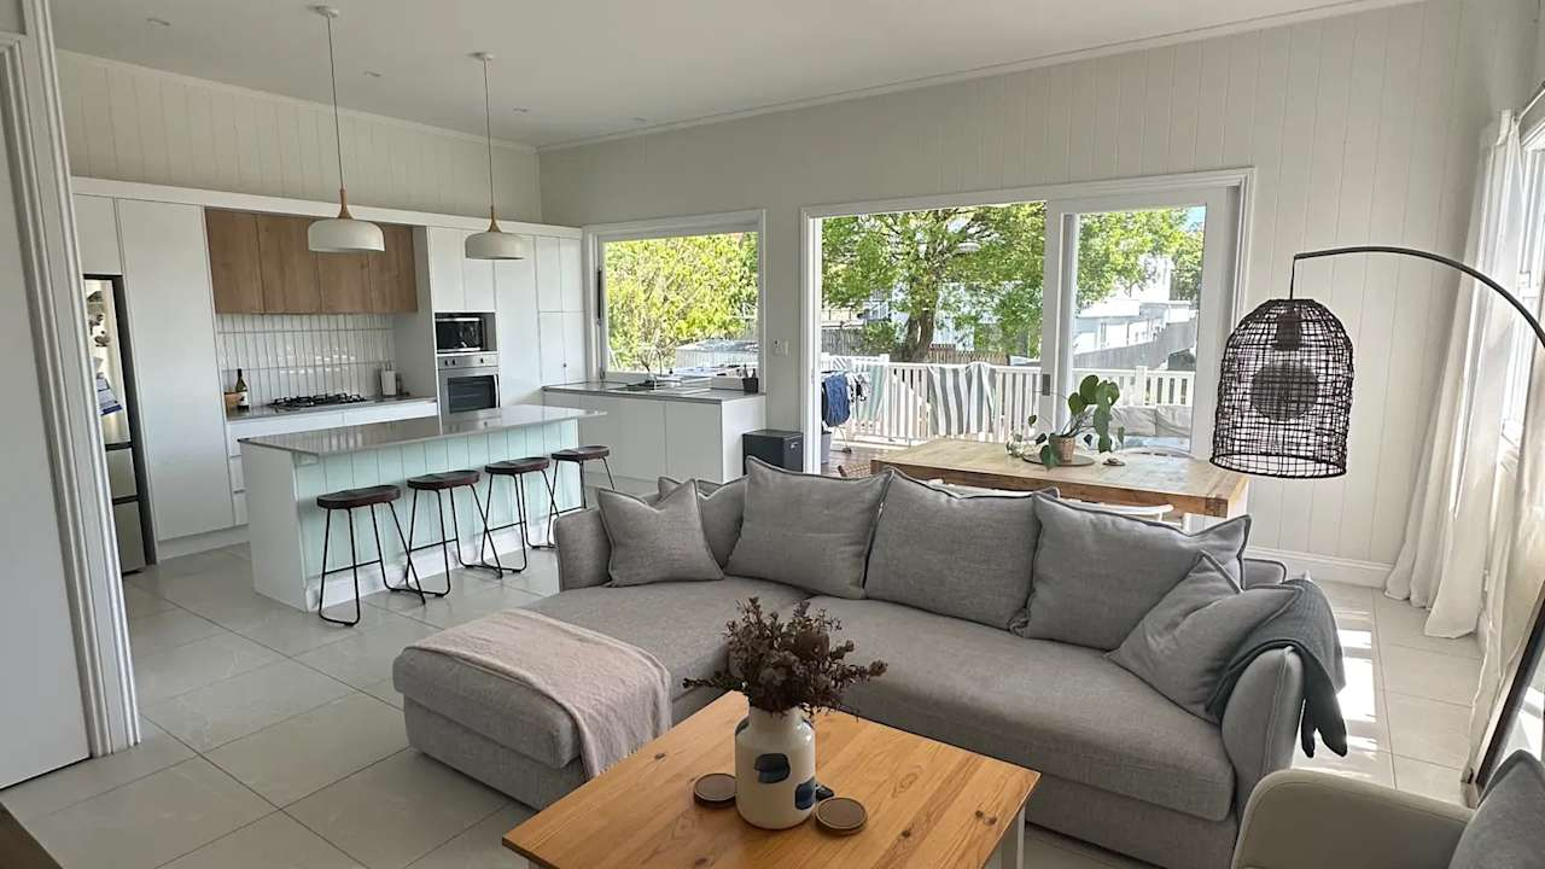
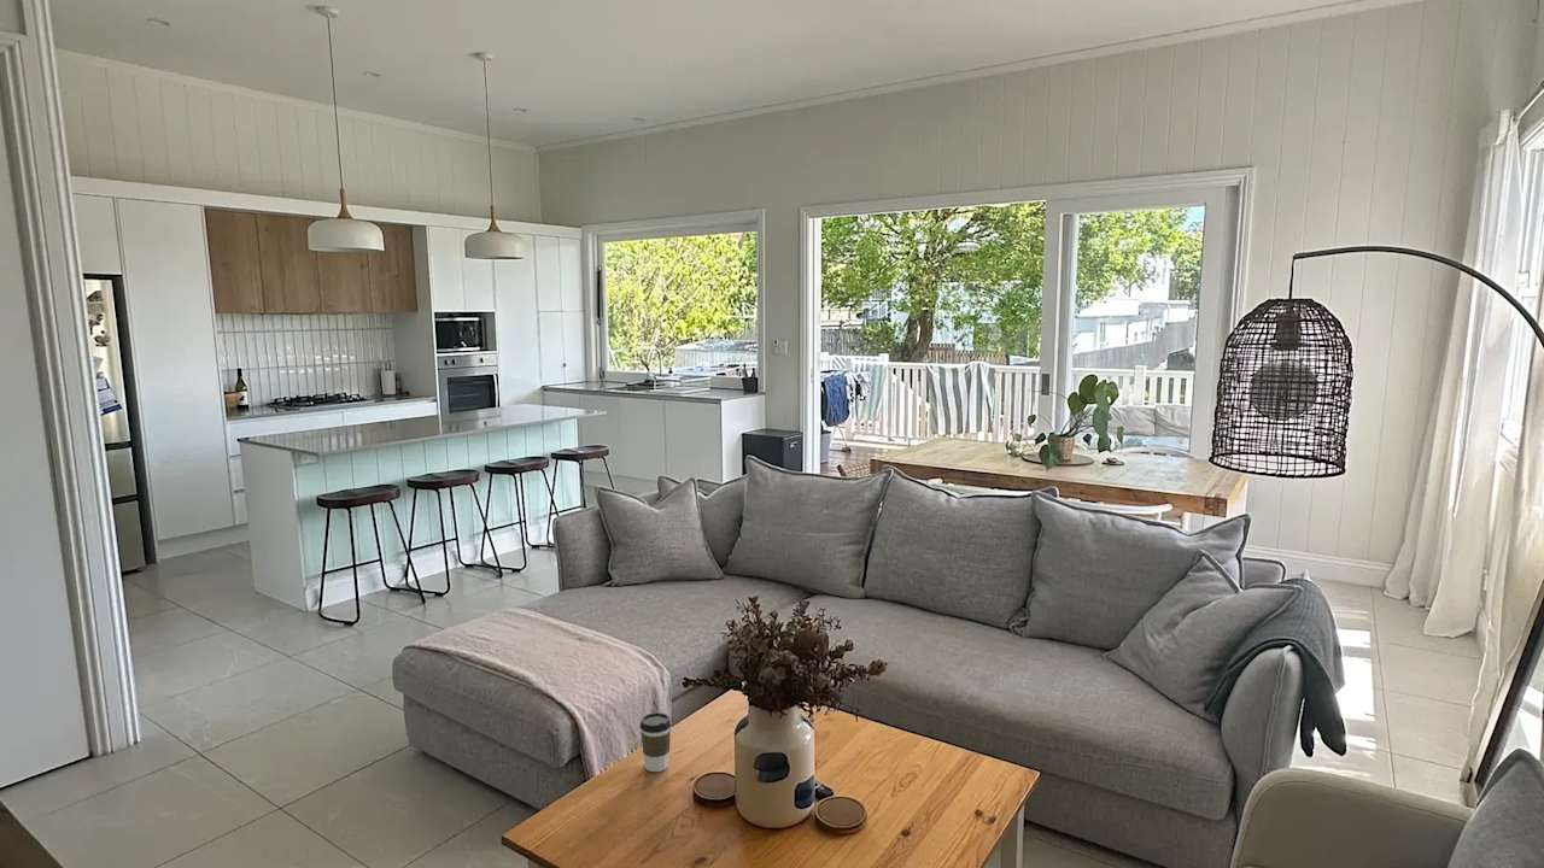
+ coffee cup (655, 741)
